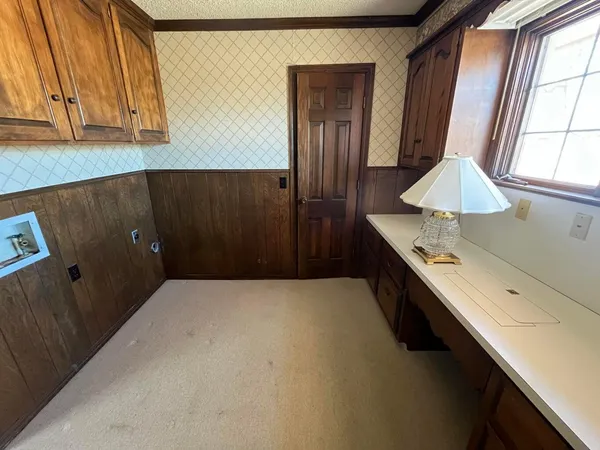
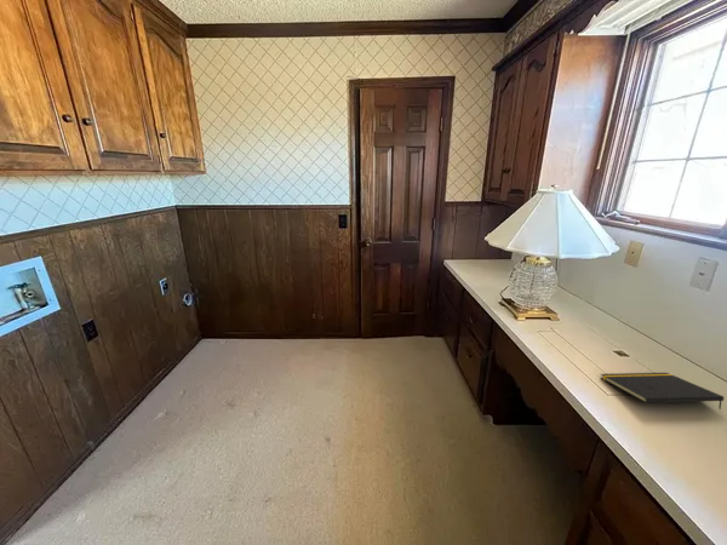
+ notepad (657, 386)
